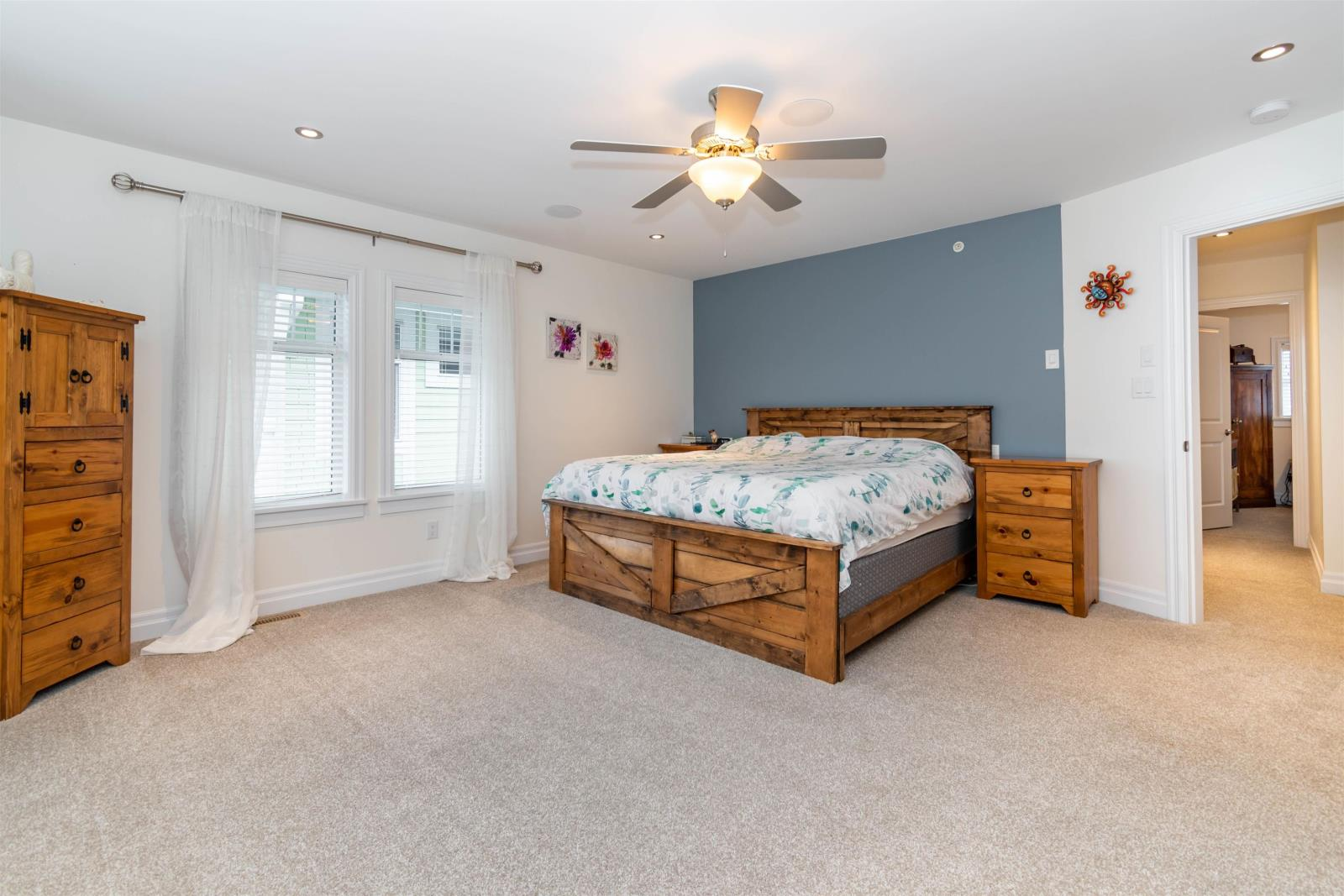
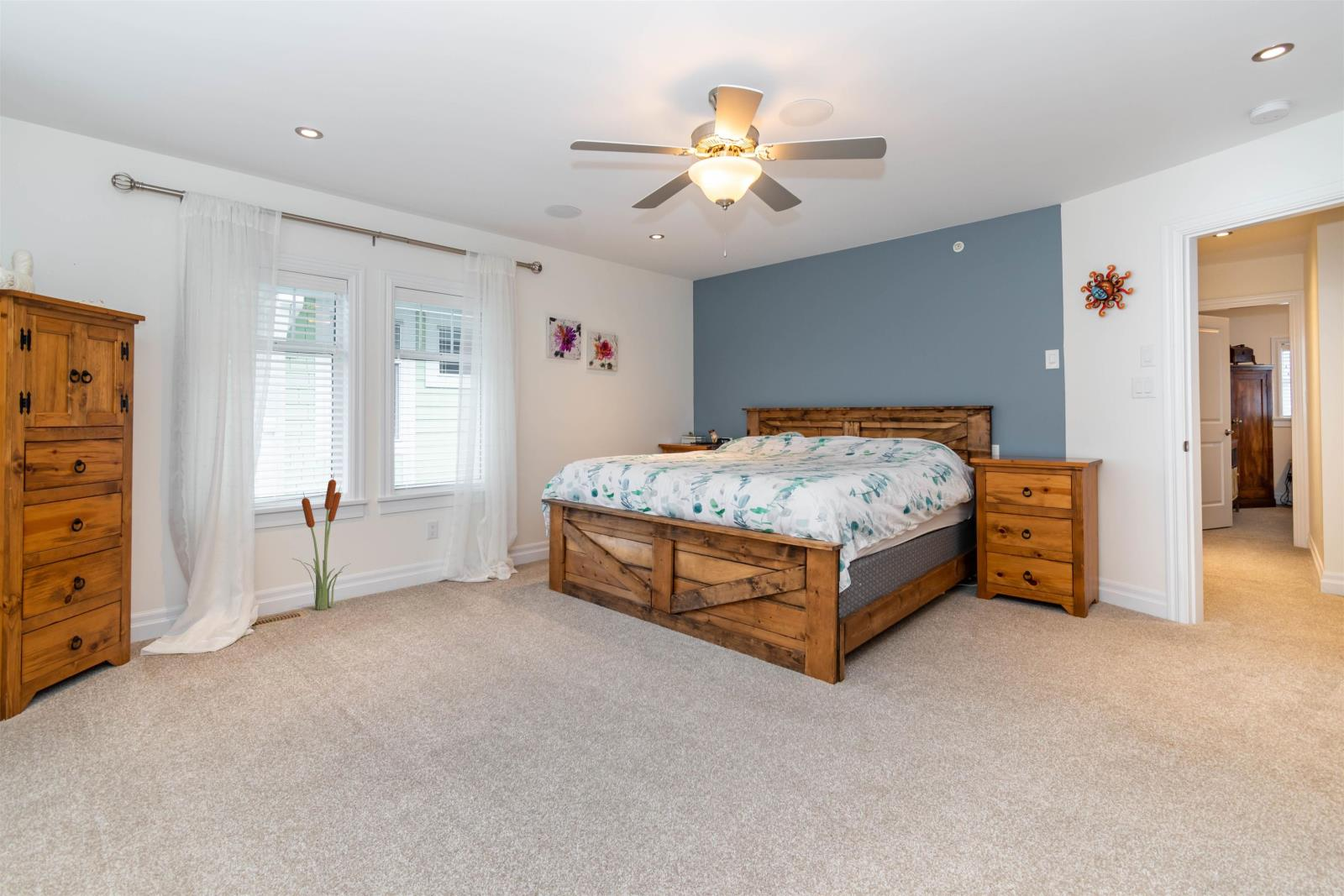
+ decorative plant (324, 540)
